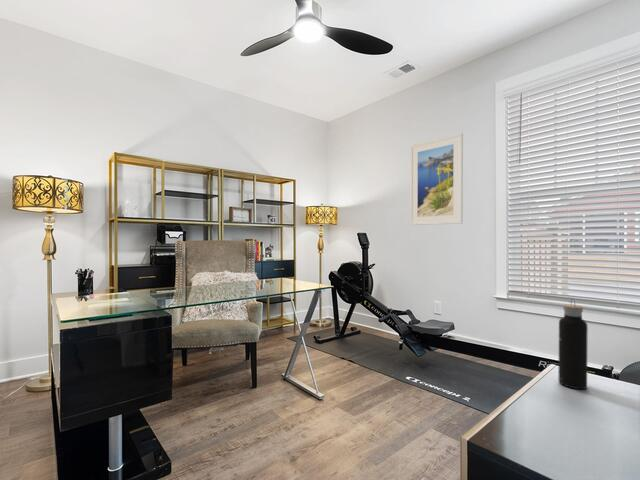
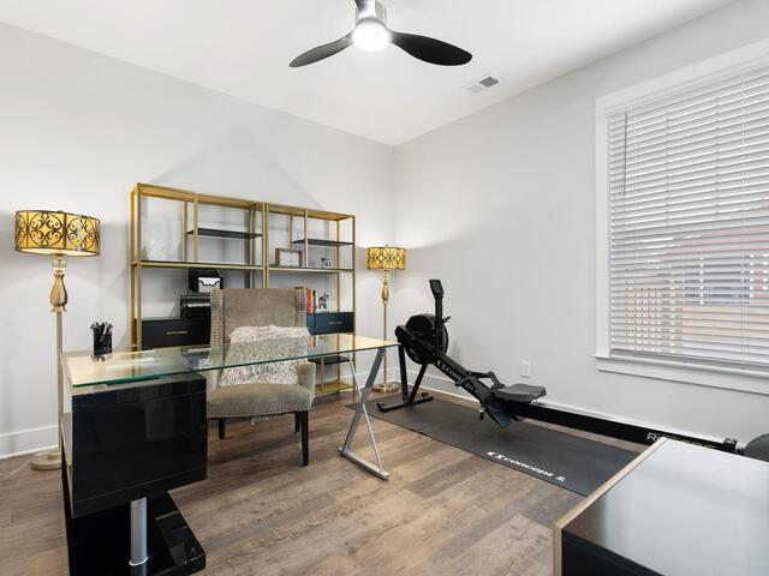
- water bottle (572, 341)
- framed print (434, 182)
